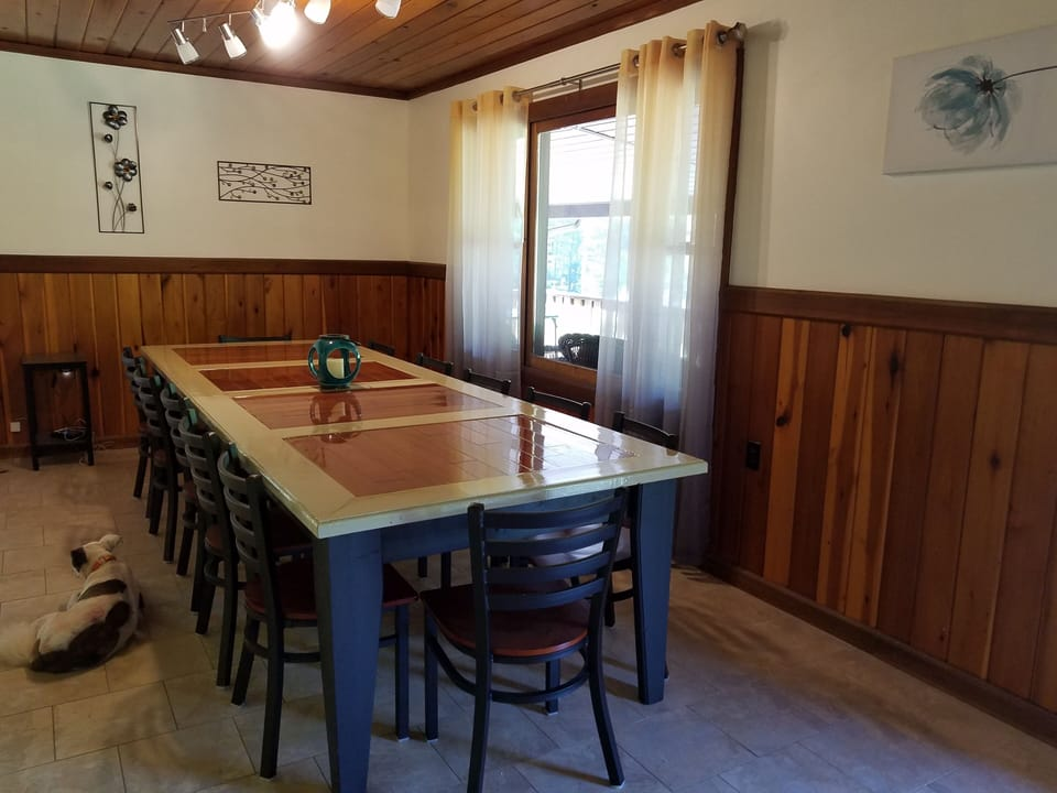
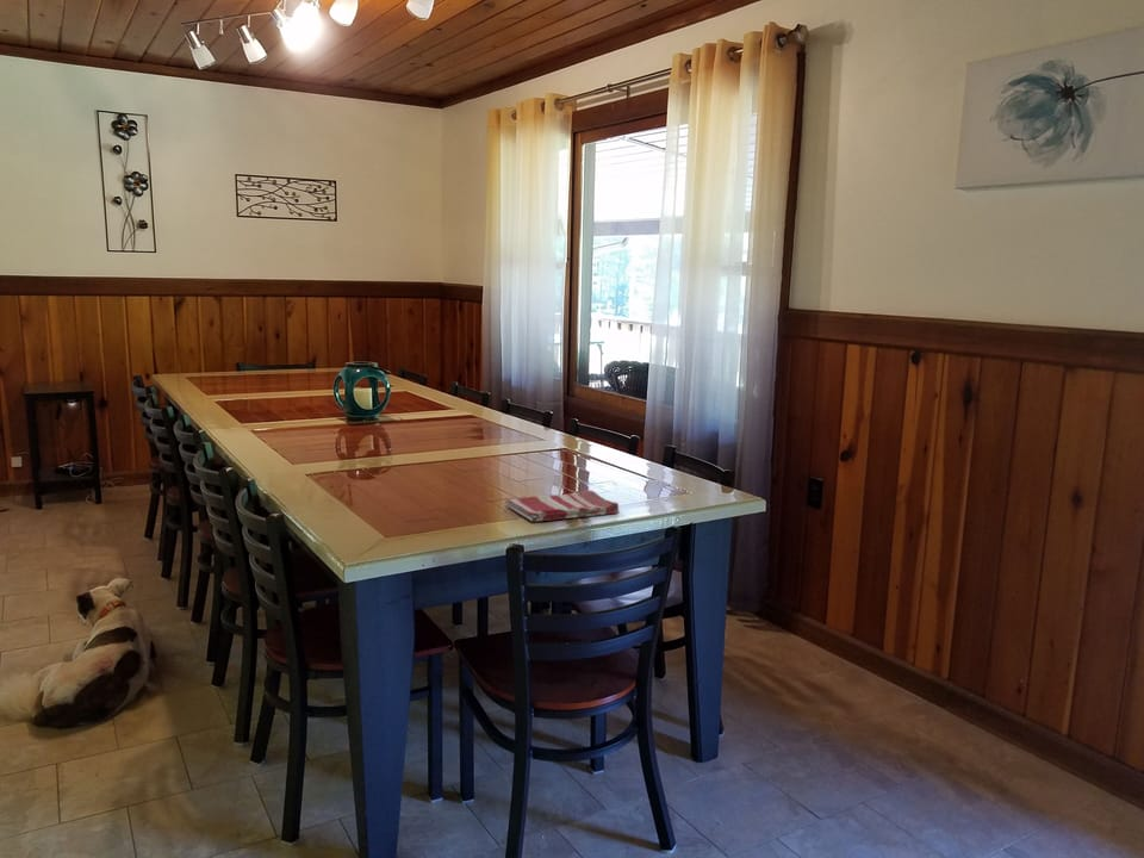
+ dish towel (561, 504)
